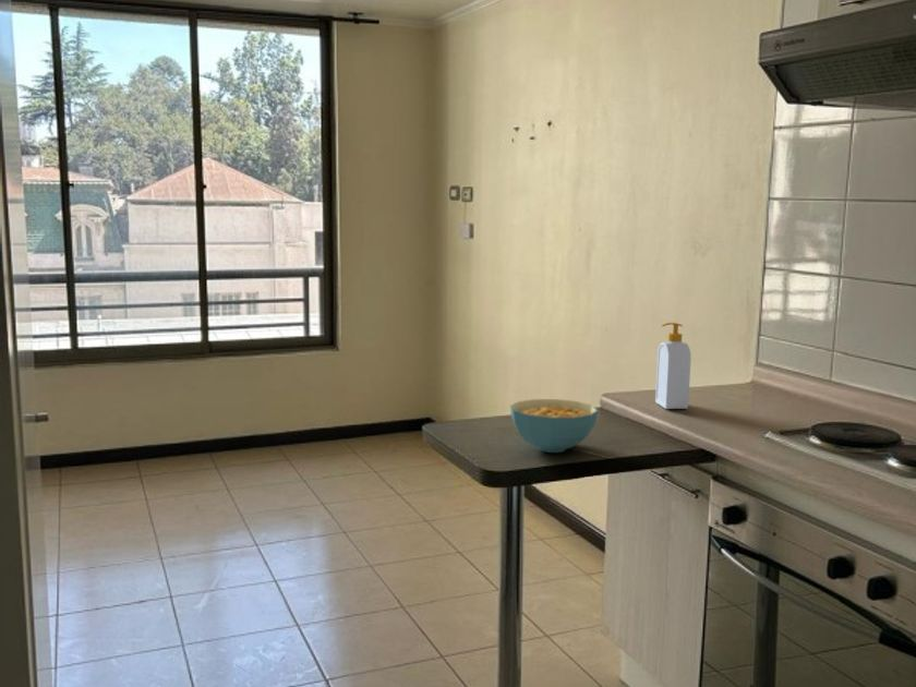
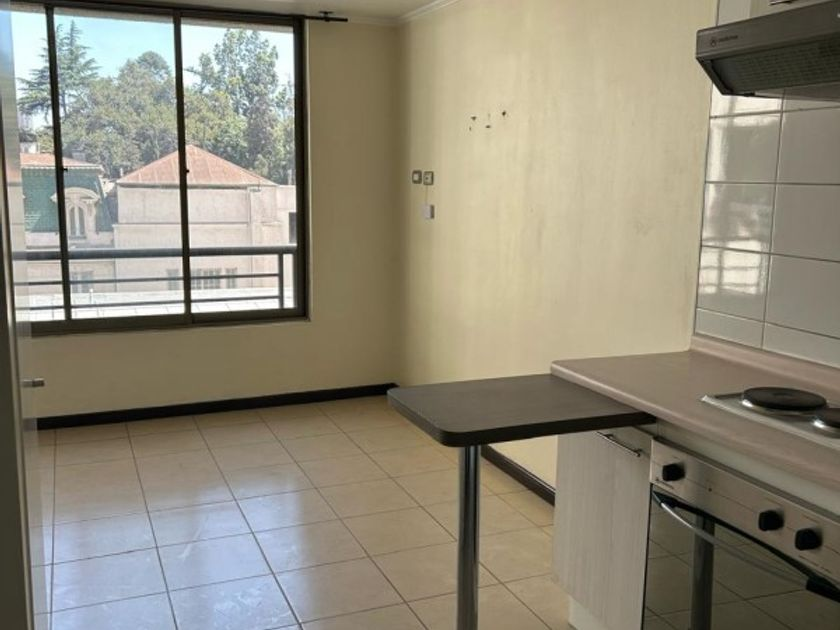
- soap bottle (672, 364)
- cereal bowl (553, 429)
